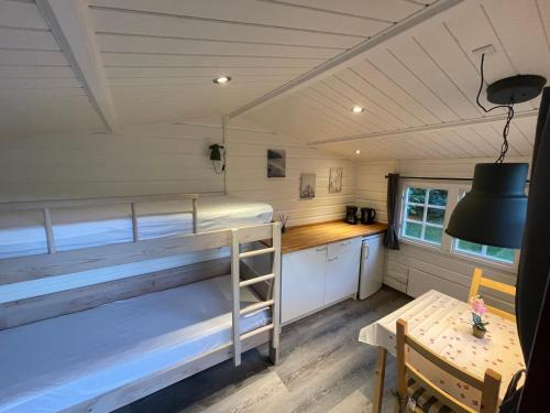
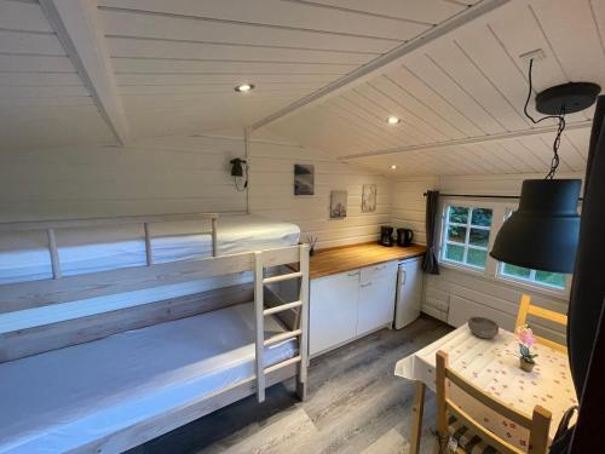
+ bowl (483, 327)
